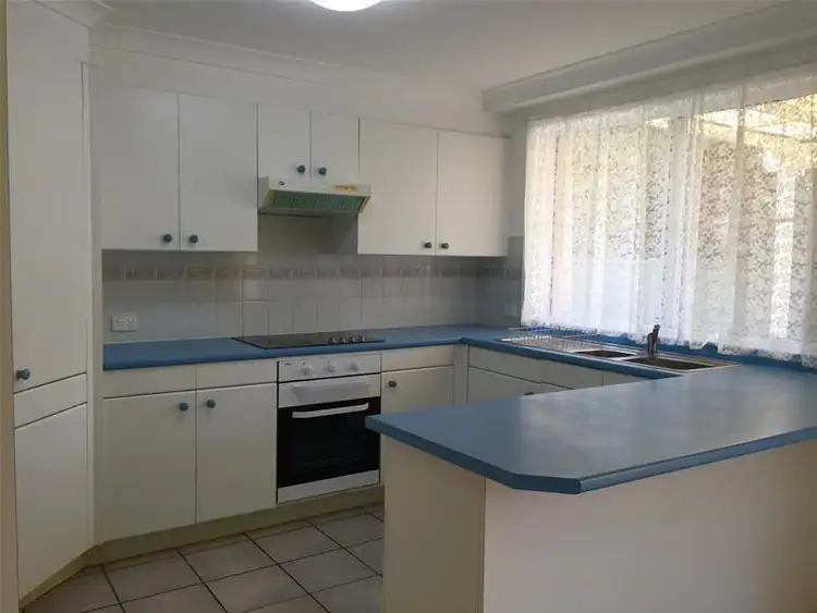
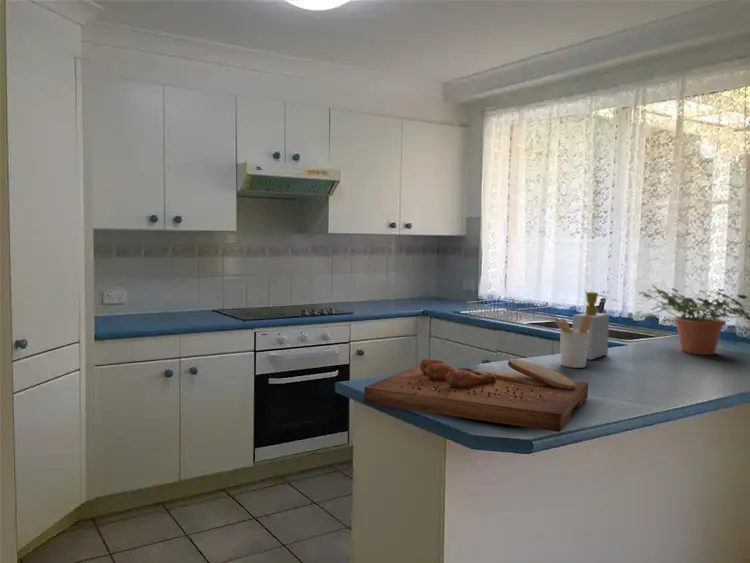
+ potted plant (696, 318)
+ cutting board (480, 382)
+ soap bottle (592, 324)
+ utensil holder (569, 340)
